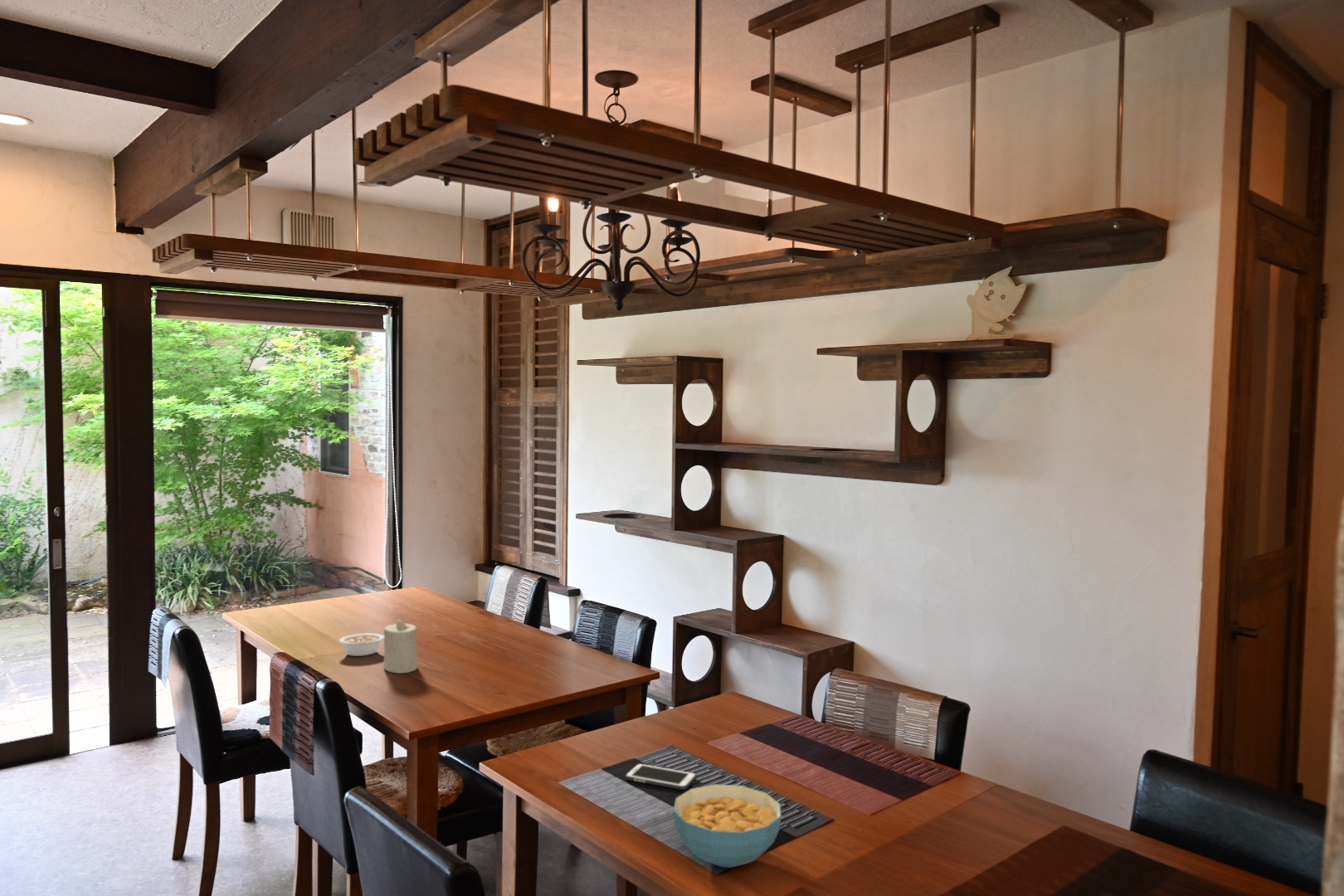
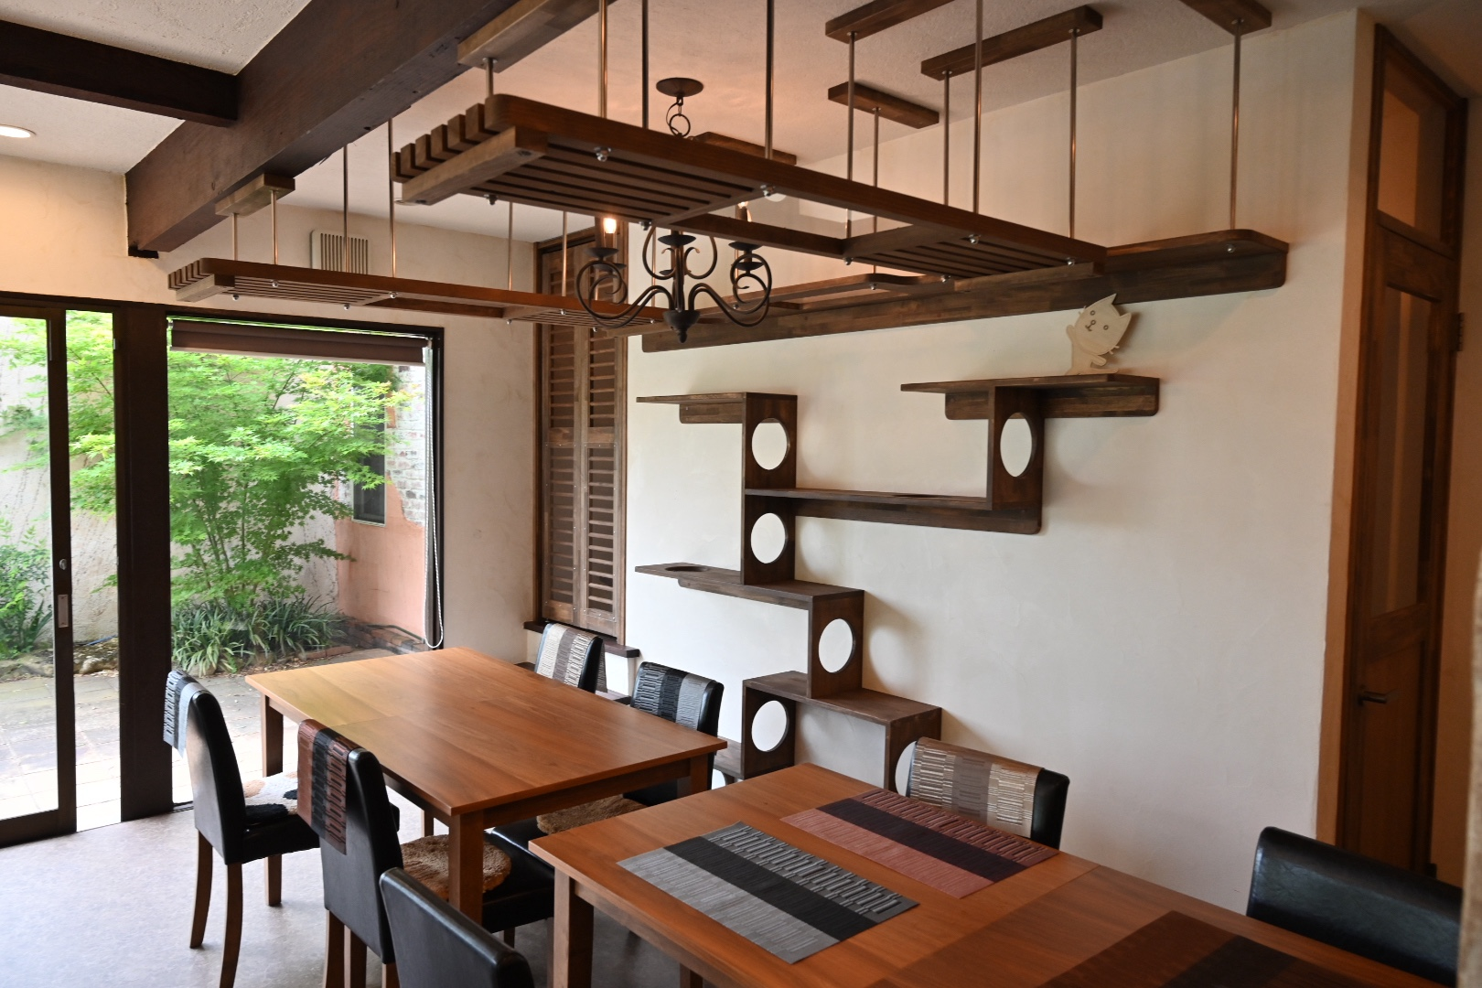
- candle (401, 644)
- cereal bowl (727, 833)
- legume (363, 643)
- cell phone (660, 777)
